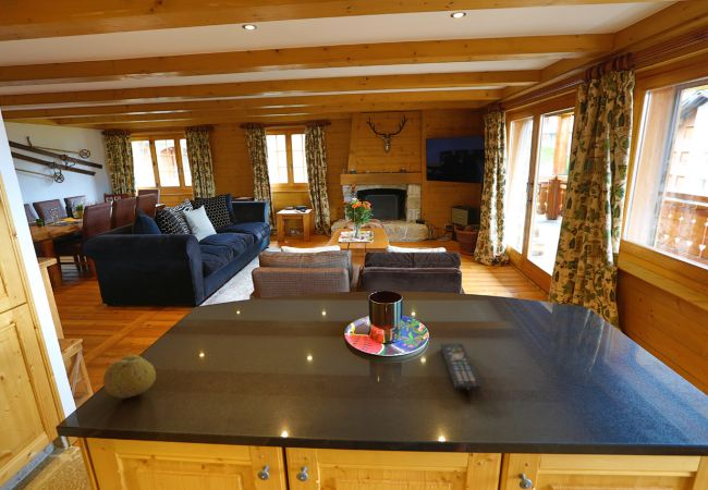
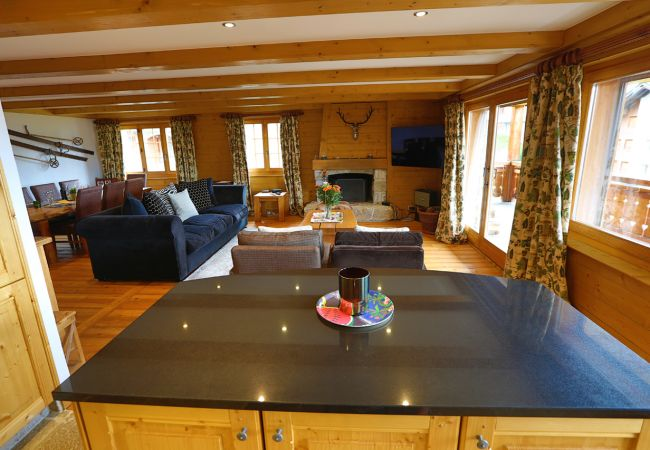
- remote control (457, 363)
- fruit (130, 377)
